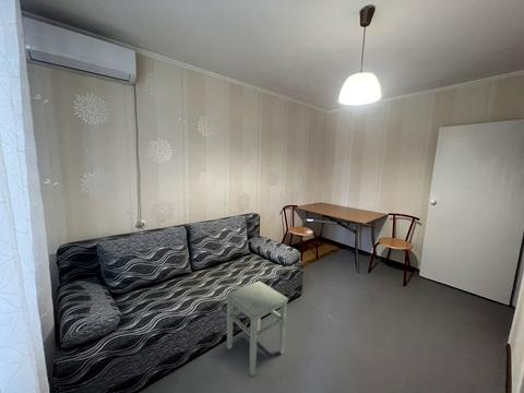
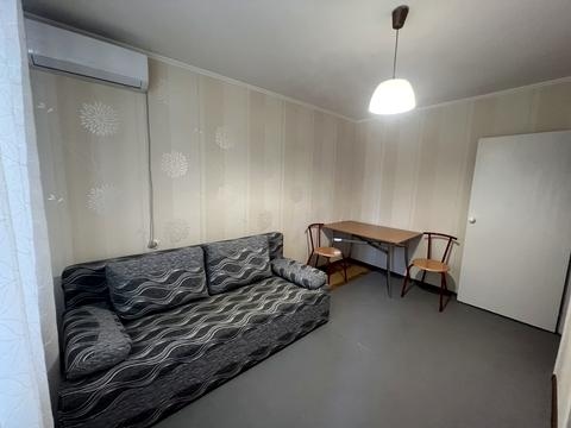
- stool (255, 323)
